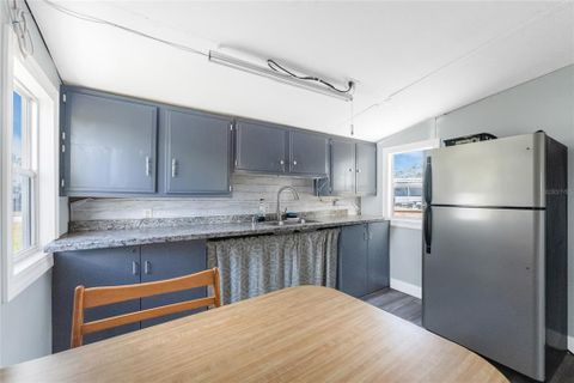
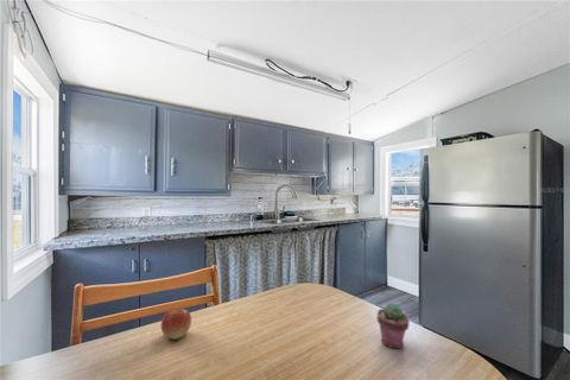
+ apple (176, 322)
+ potted succulent (392, 323)
